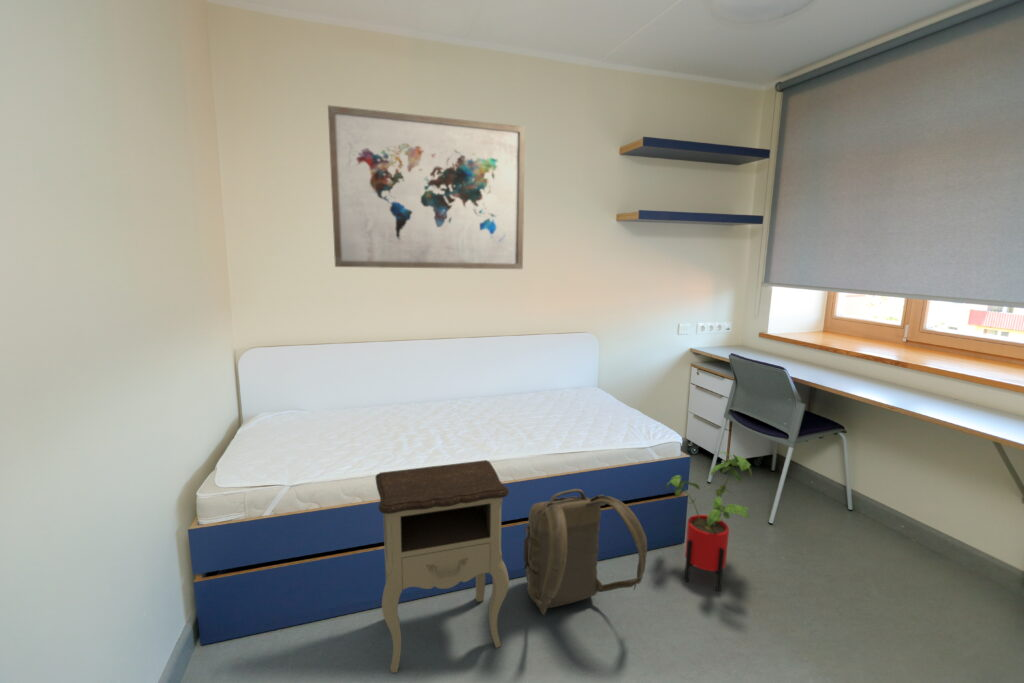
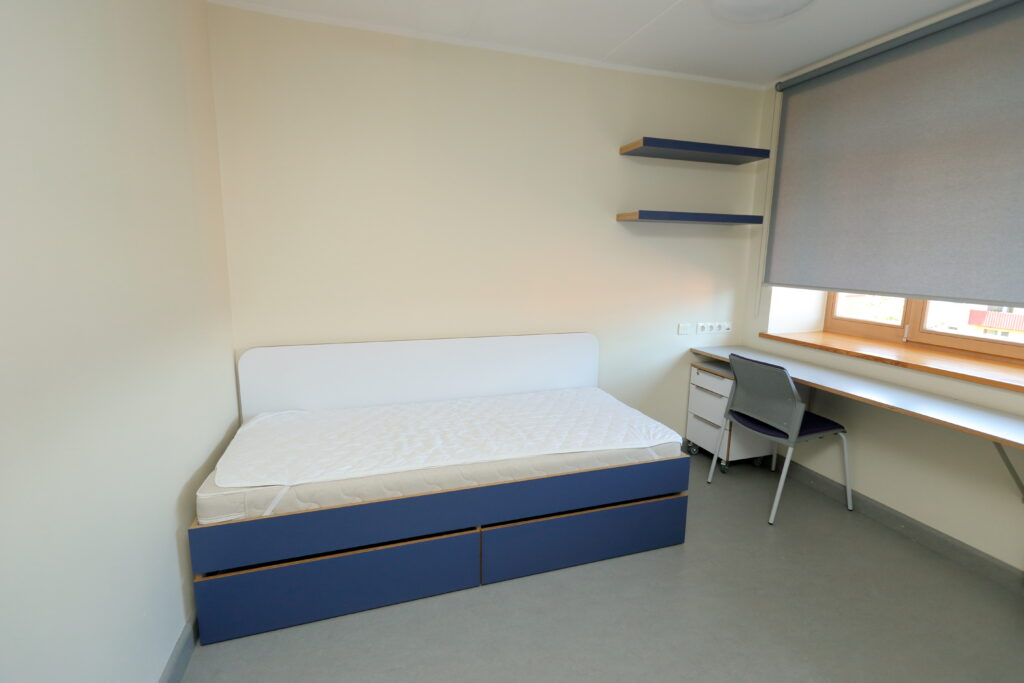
- house plant (714, 518)
- wall art (433, 194)
- backpack (572, 554)
- nightstand (441, 559)
